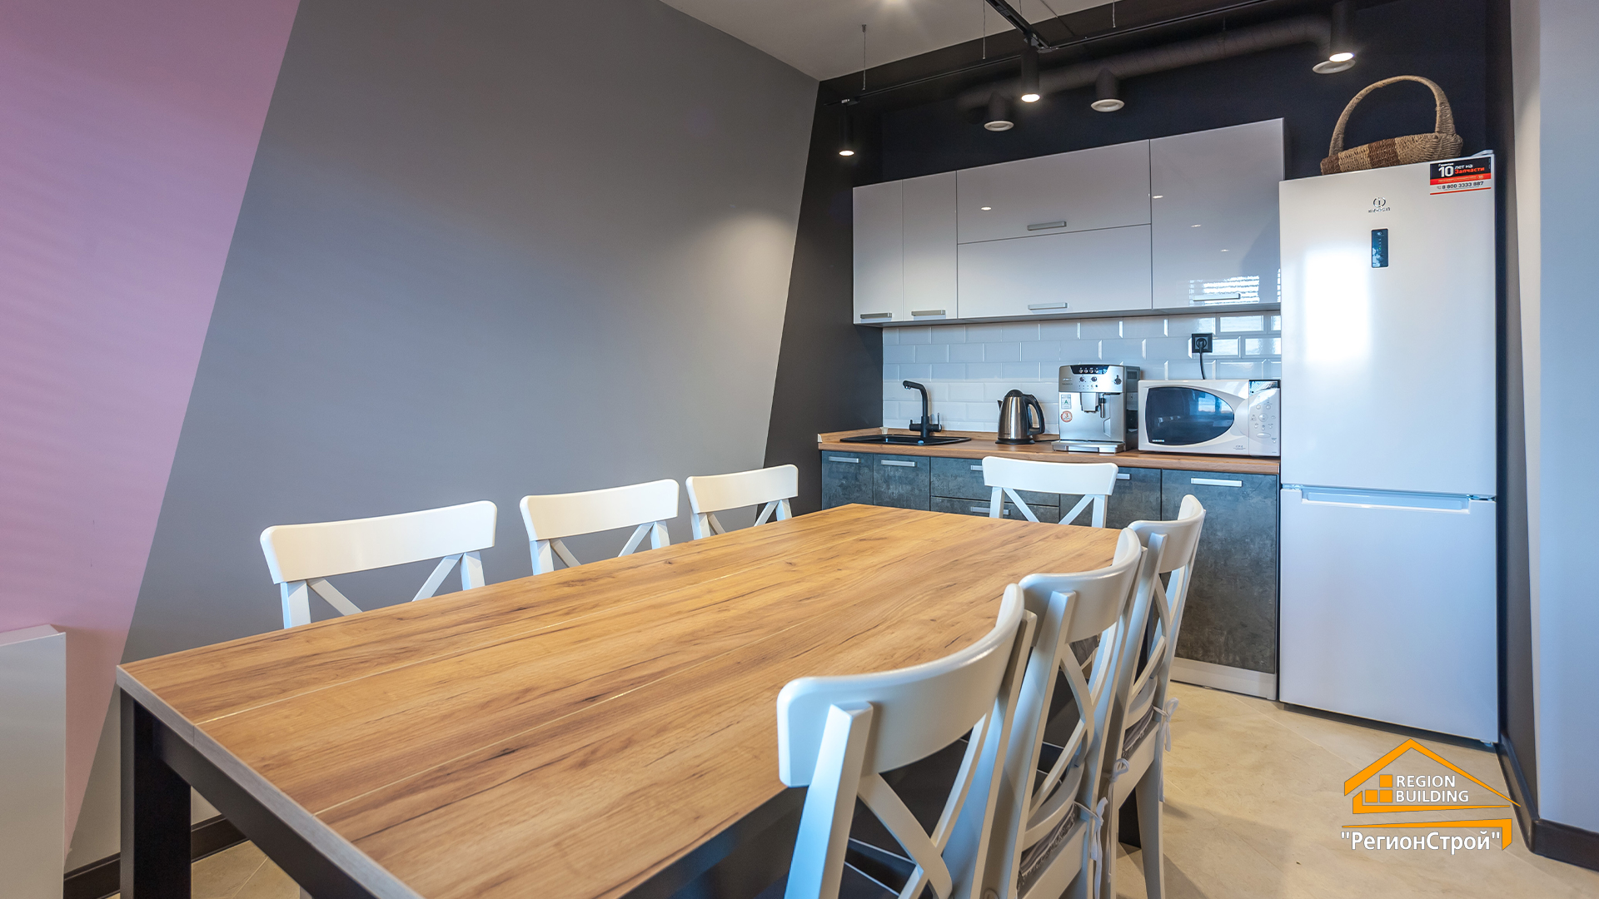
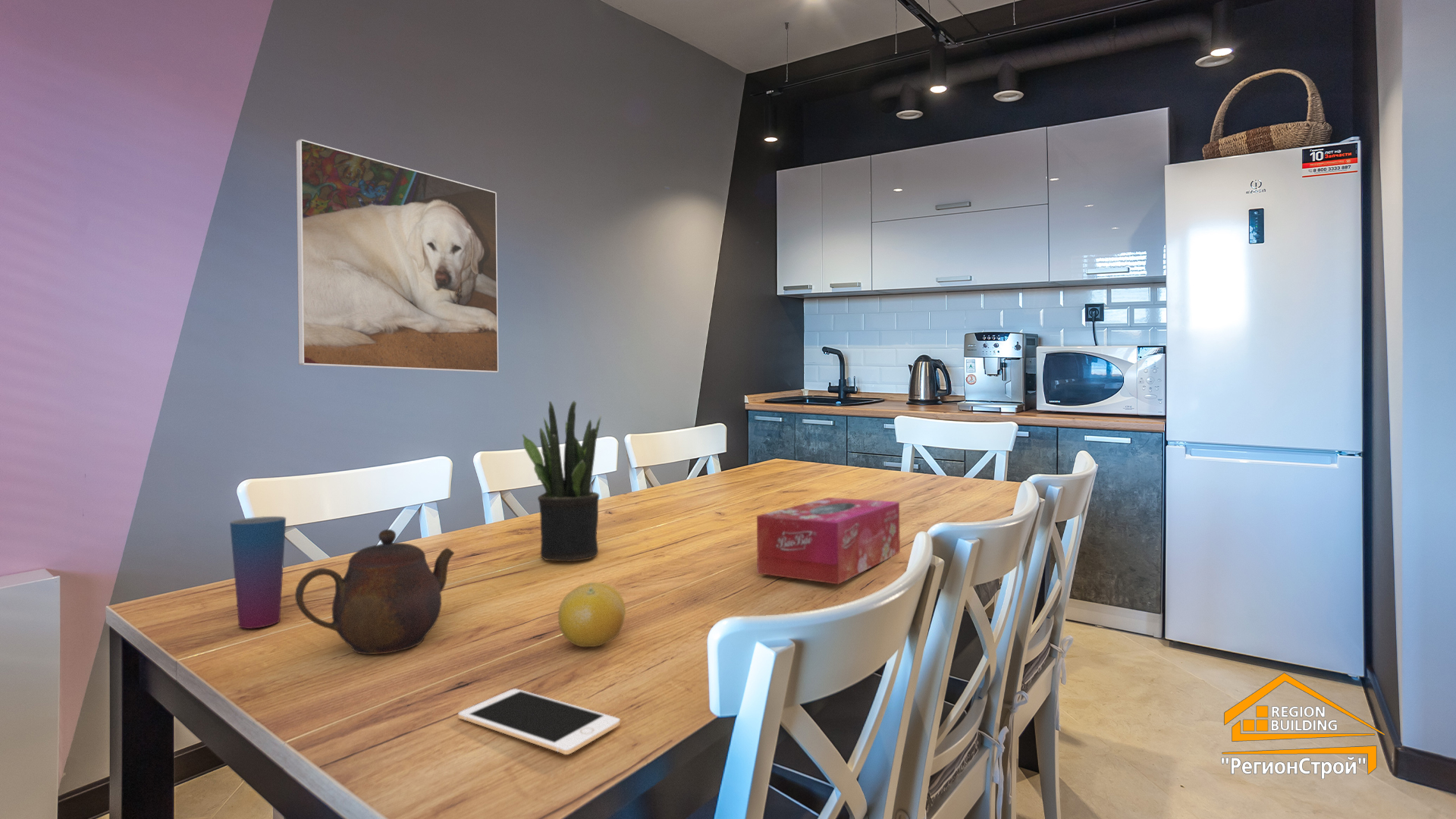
+ fruit (592, 614)
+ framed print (408, 269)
+ potted plant (563, 478)
+ cell phone (538, 718)
+ tissue box (833, 535)
+ teapot (381, 587)
+ cup (259, 571)
